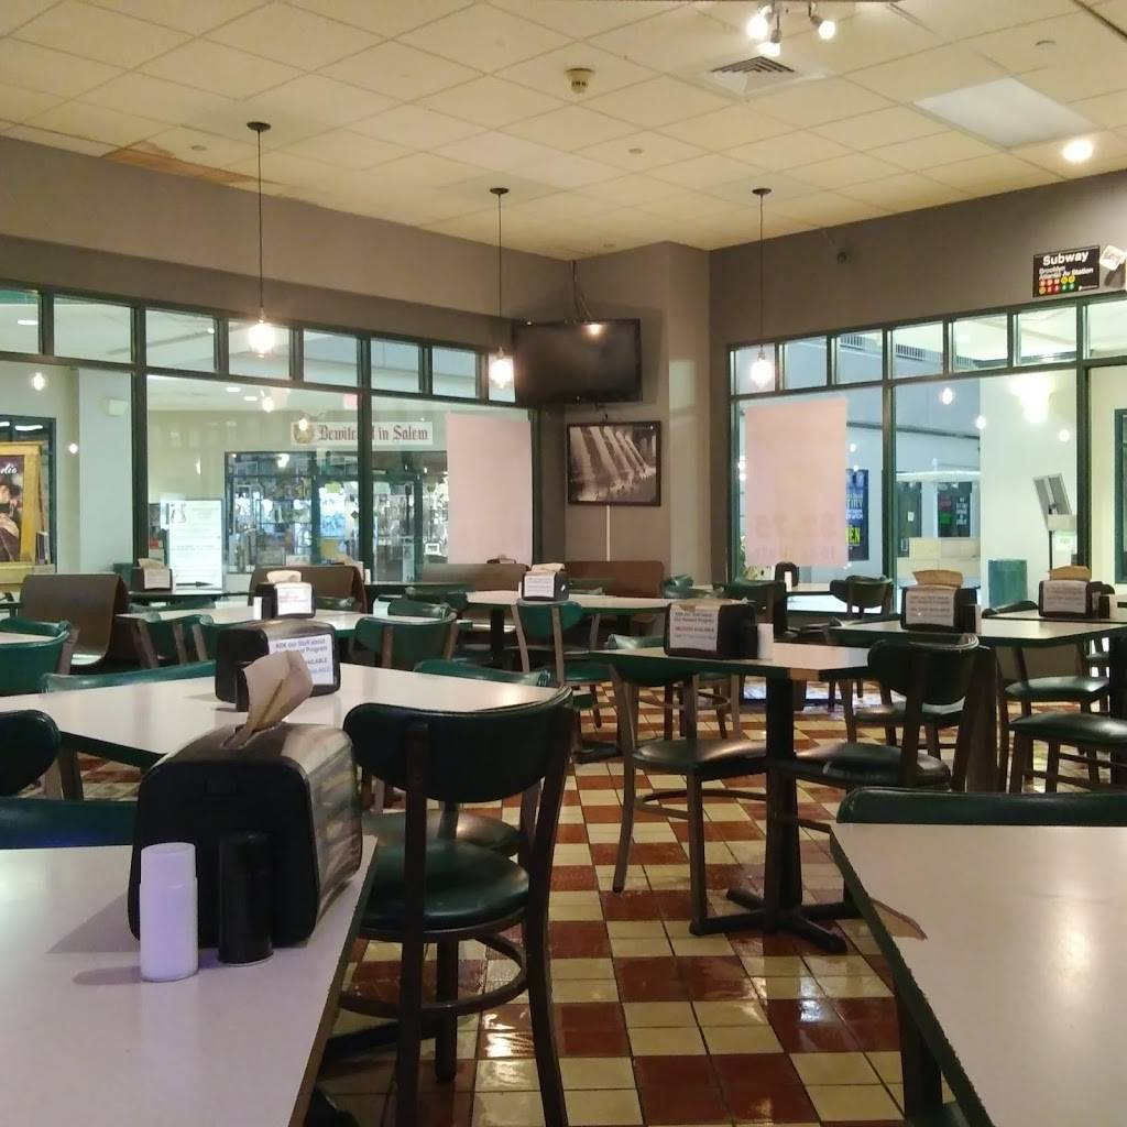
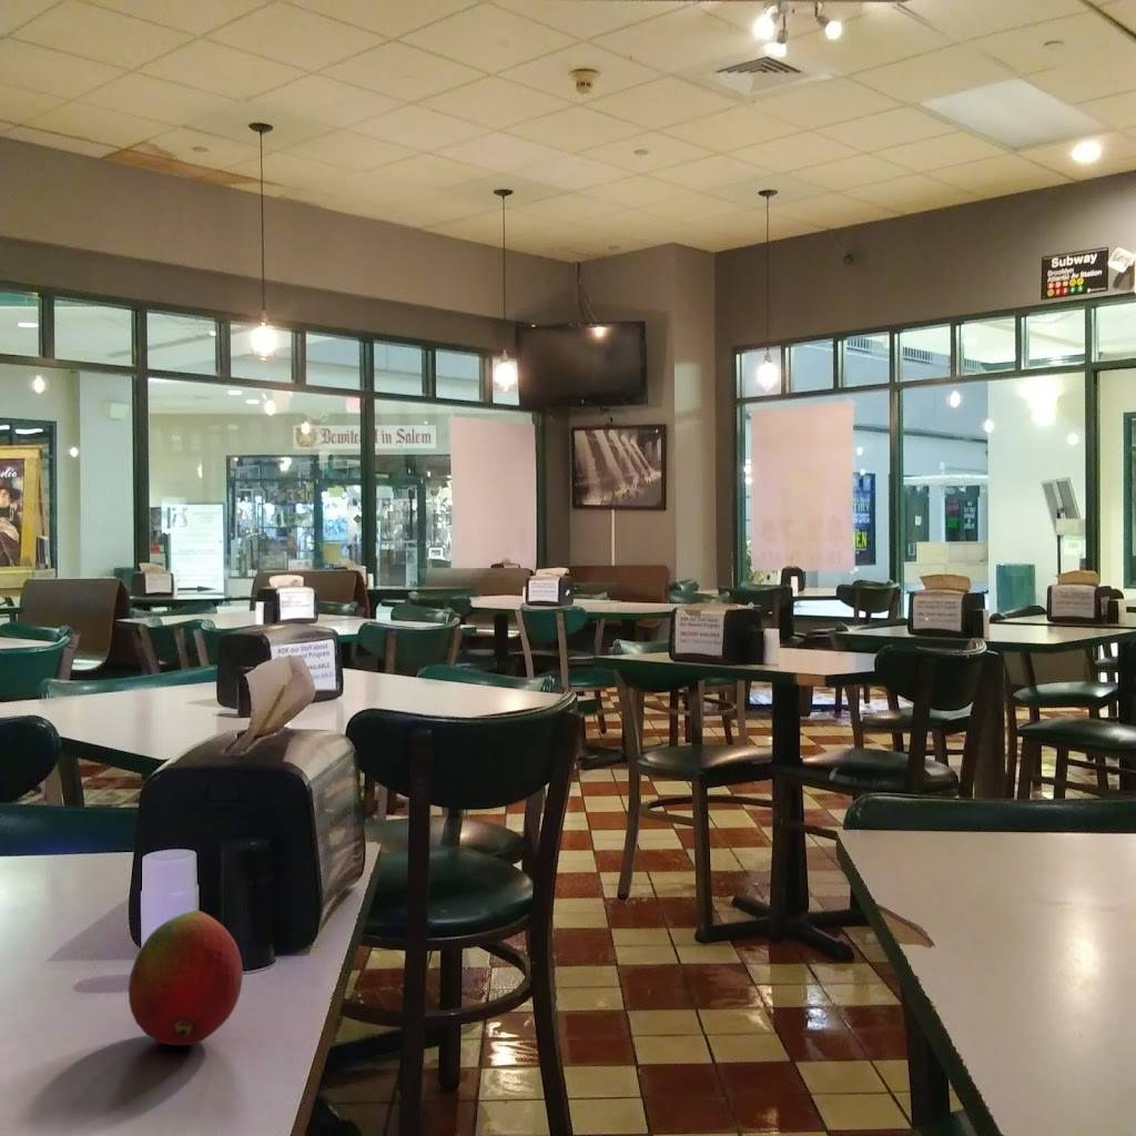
+ fruit (184, 975)
